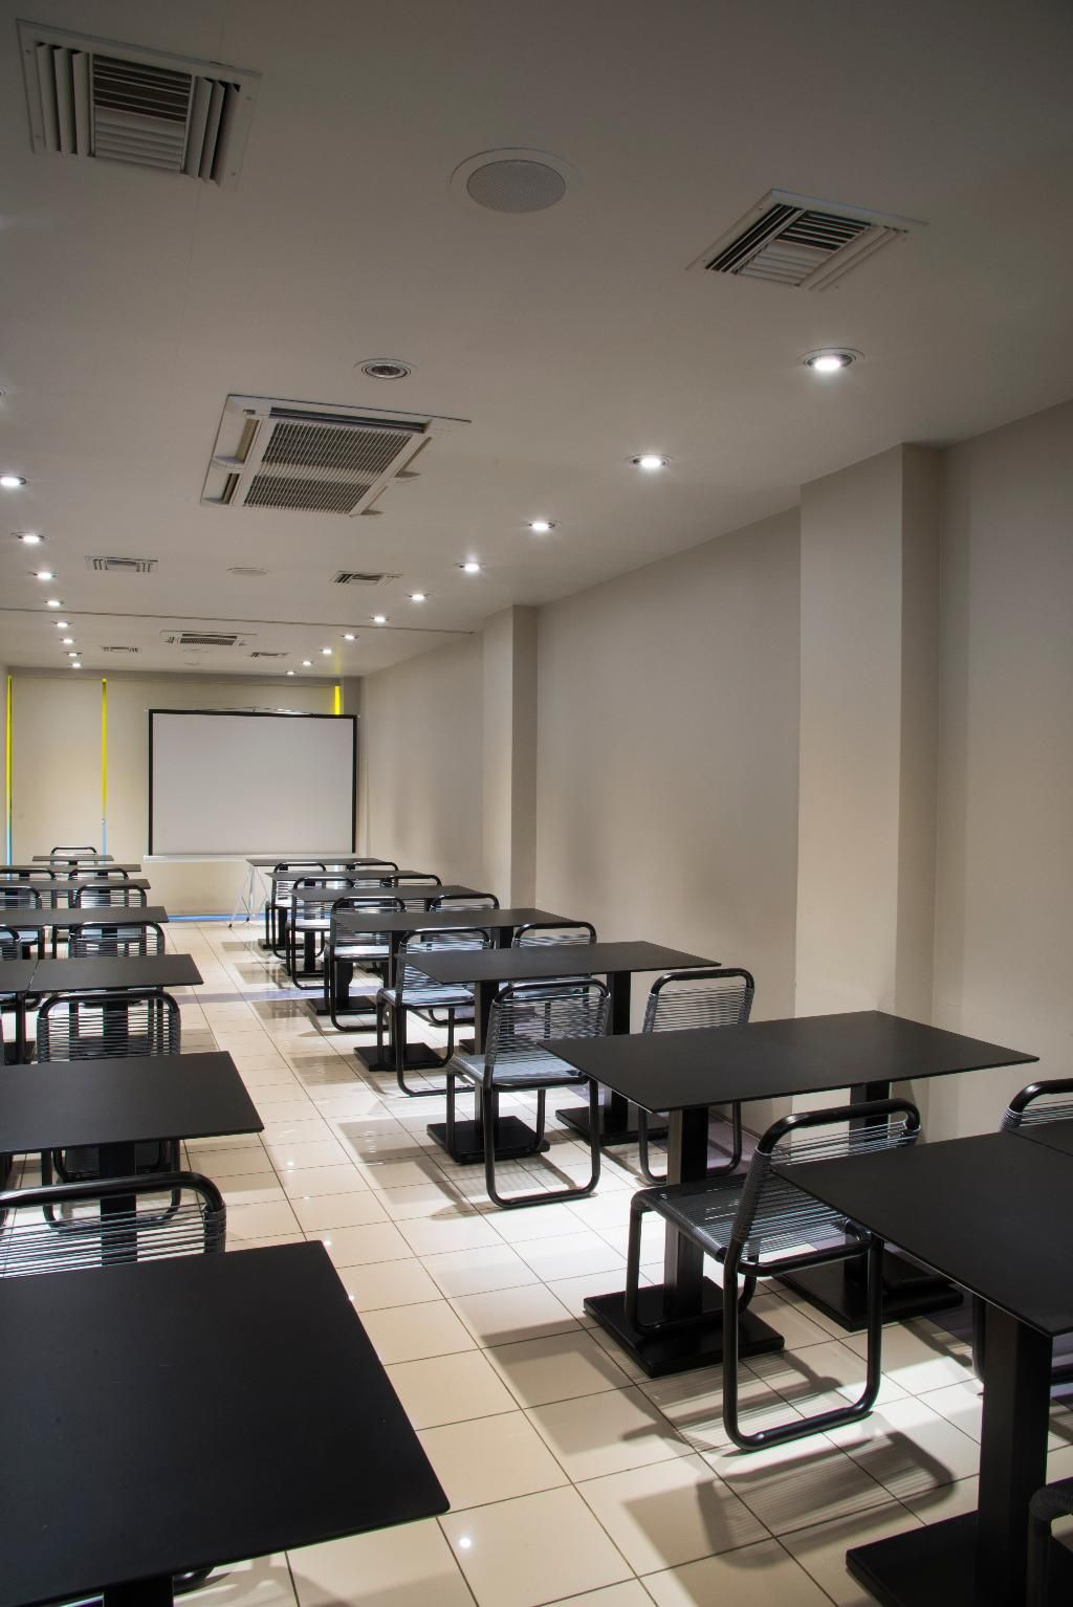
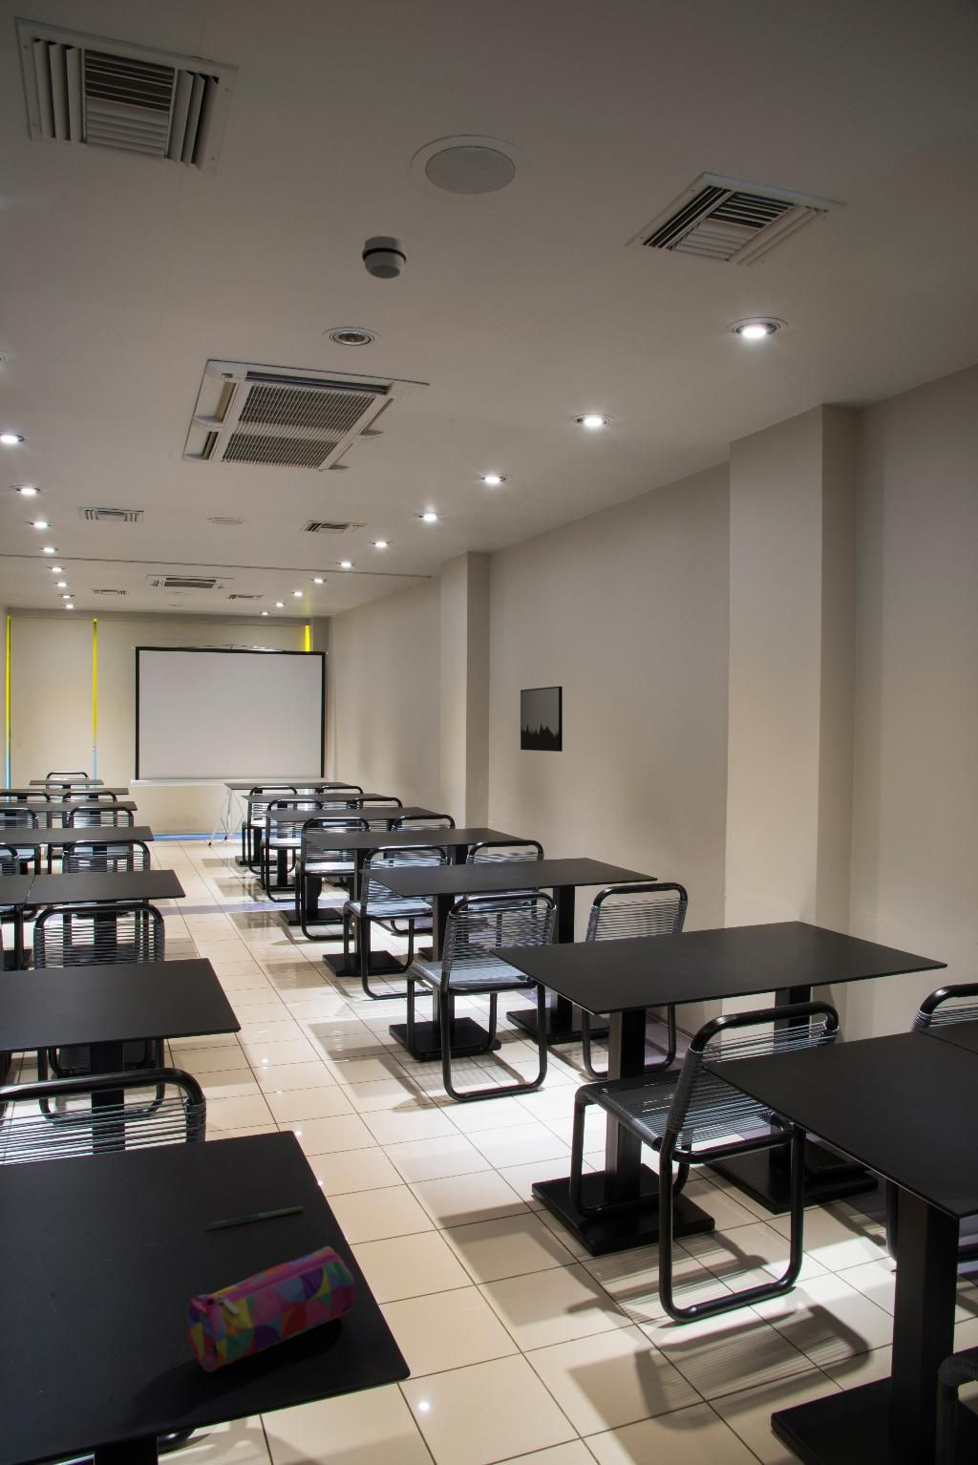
+ wall art (539, 719)
+ pencil case (271, 1306)
+ pen (257, 1216)
+ smoke detector (384, 258)
